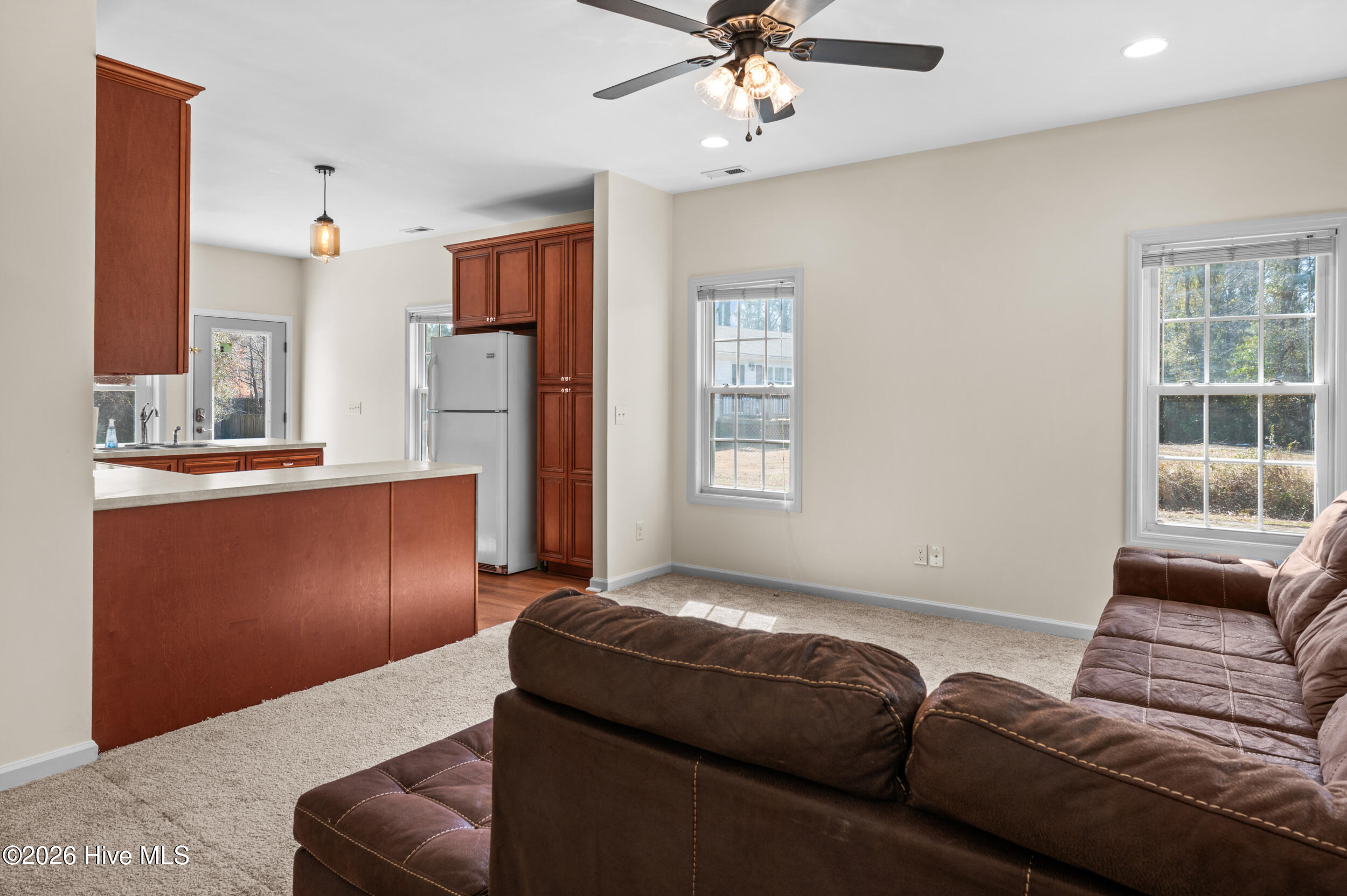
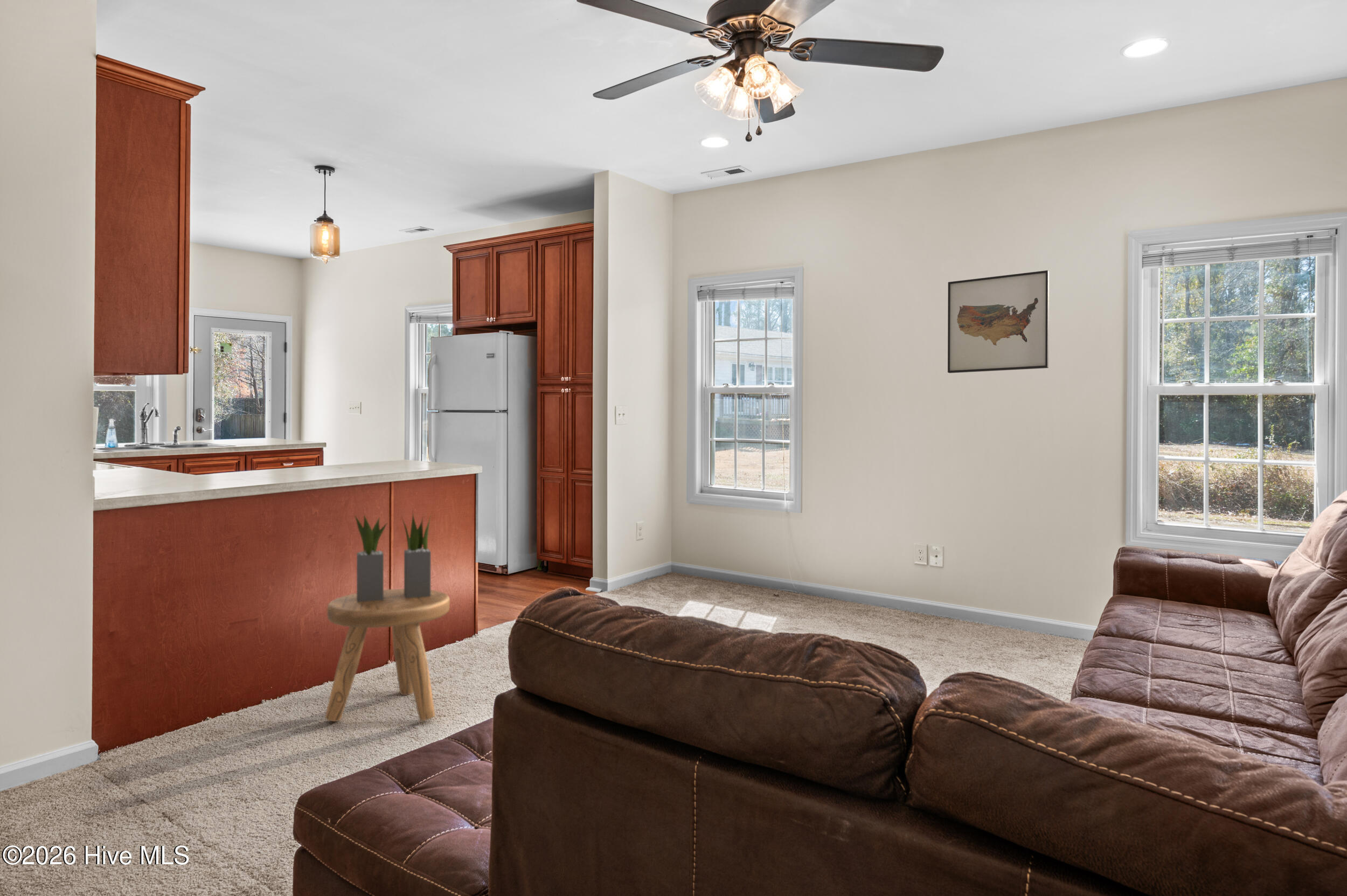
+ potted plant (383, 553)
+ stool (394, 654)
+ wall art (997, 323)
